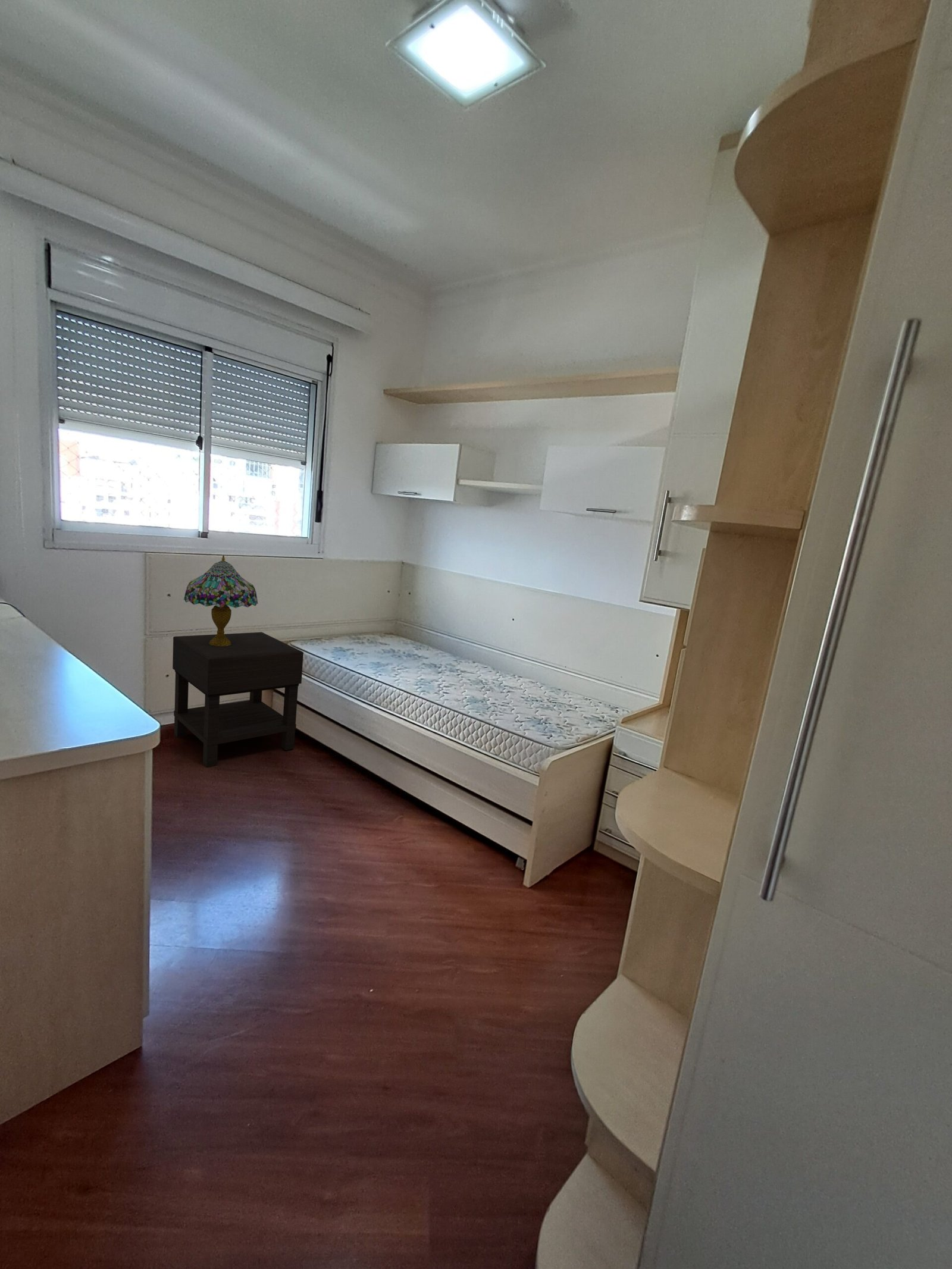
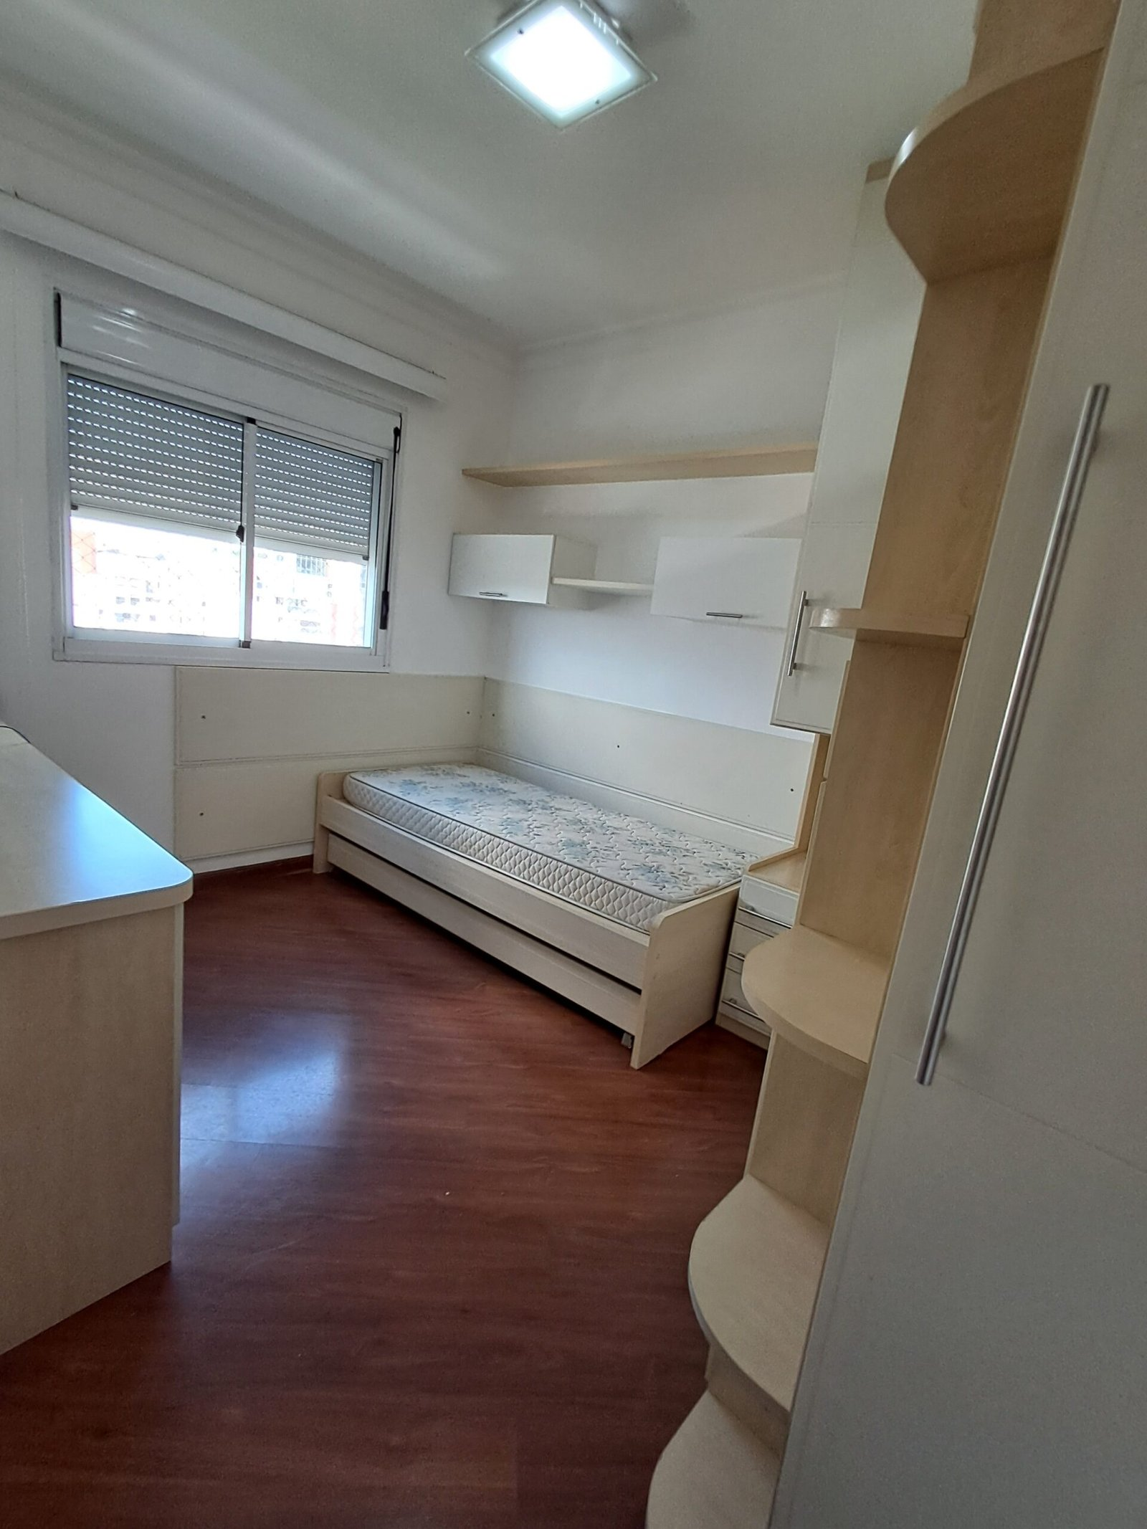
- table lamp (221, 599)
- nightstand (236, 693)
